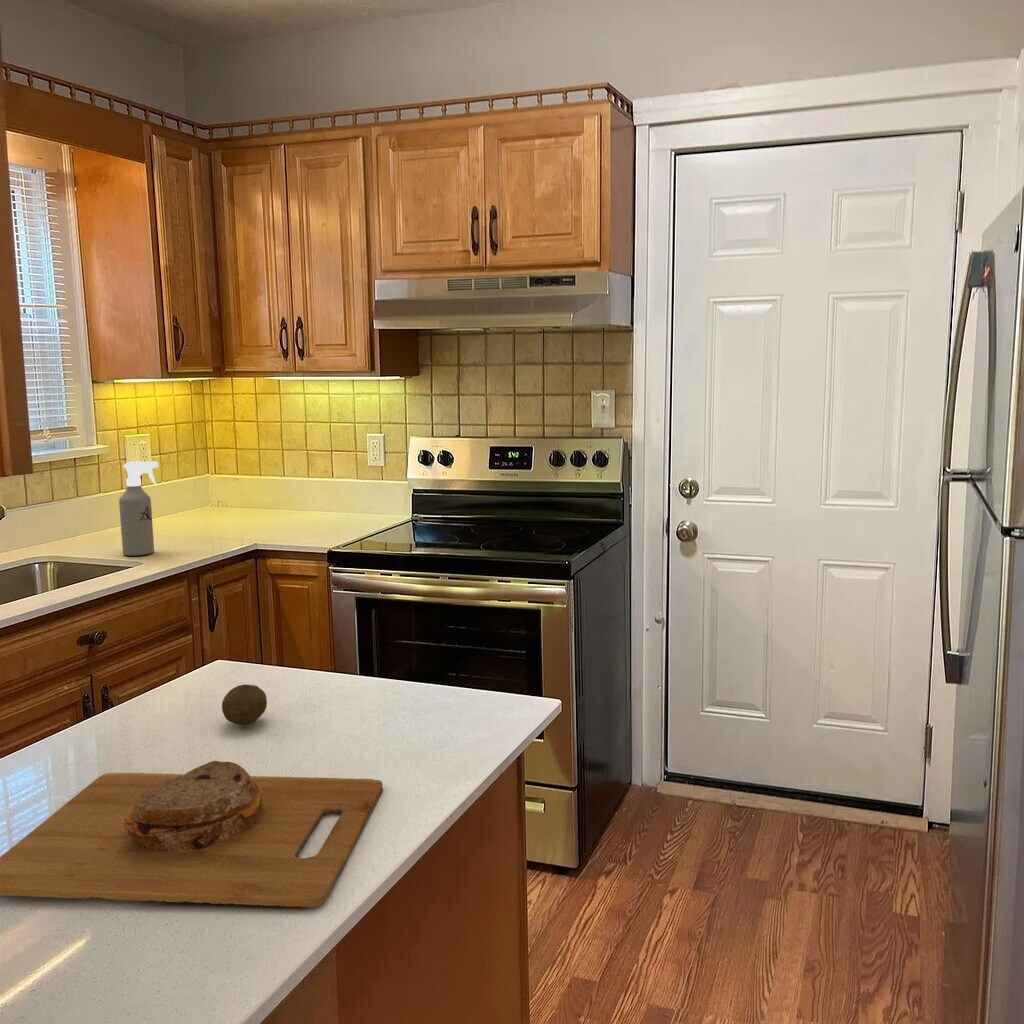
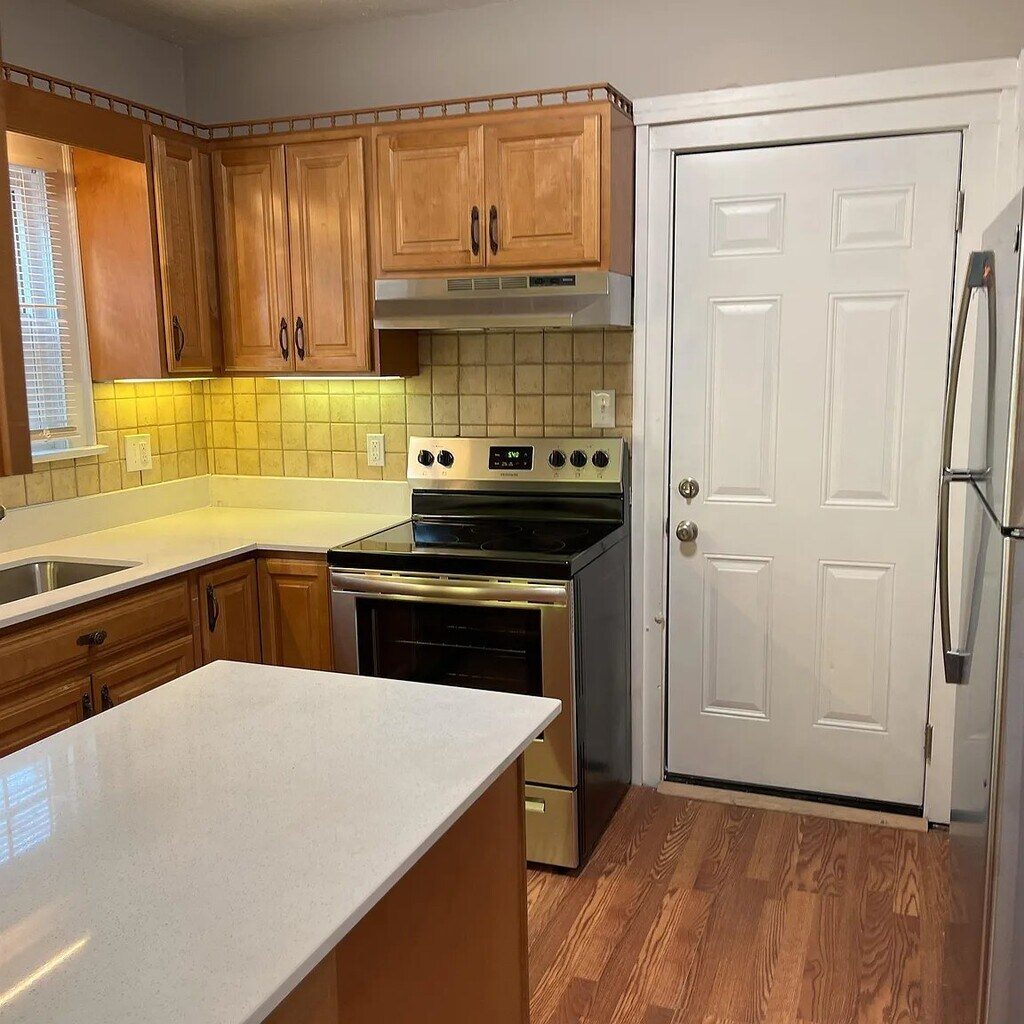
- fruit (244, 704)
- cutting board (196, 804)
- spray bottle (140, 507)
